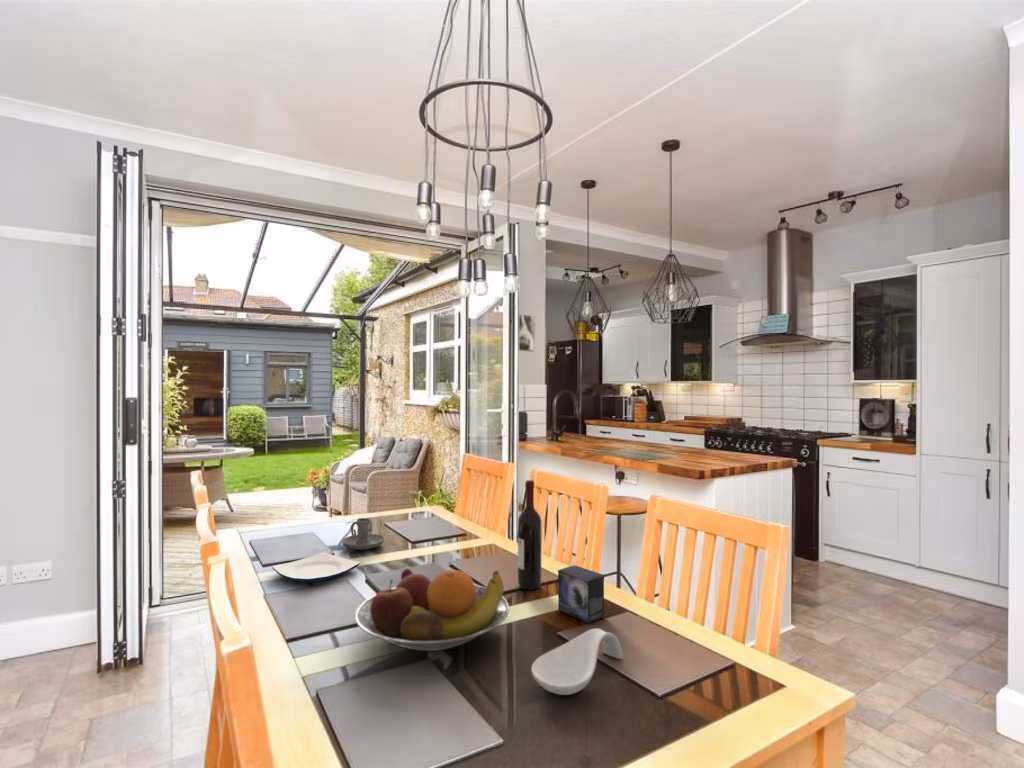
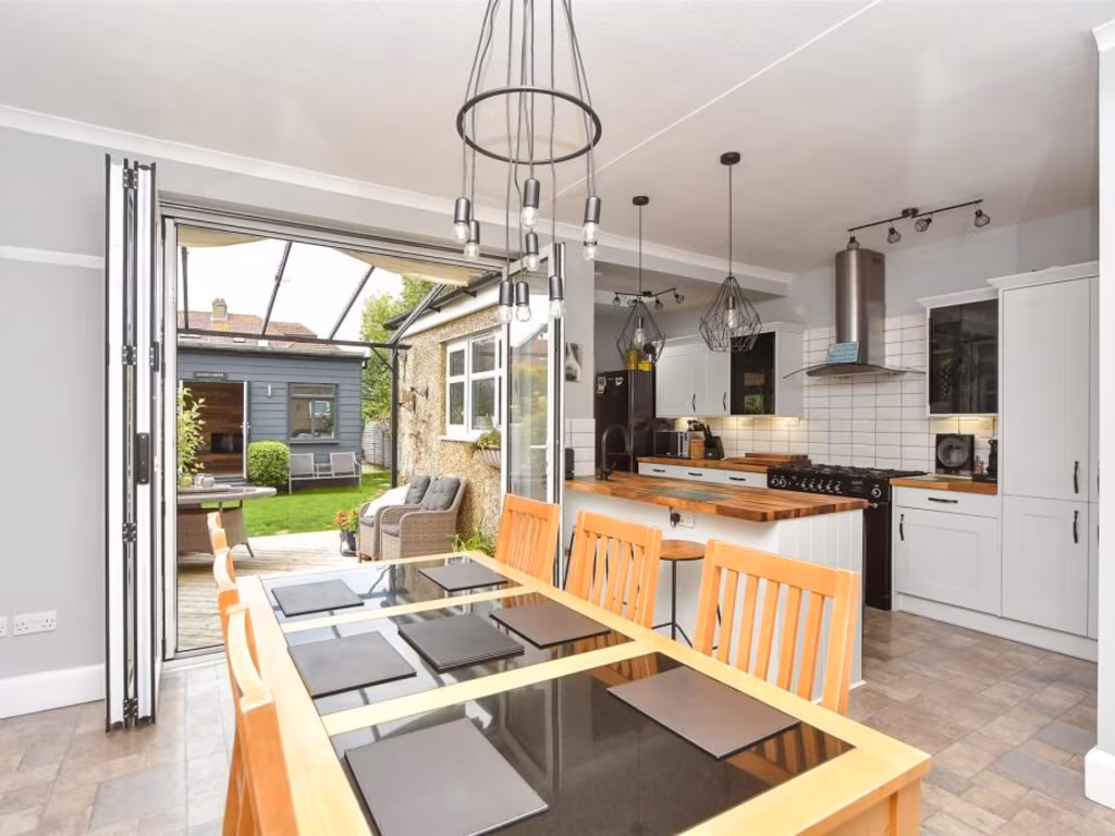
- plate (316, 568)
- small box (580, 592)
- spoon rest (580, 657)
- candle holder (361, 532)
- wine bottle (529, 533)
- fruit bowl (433, 601)
